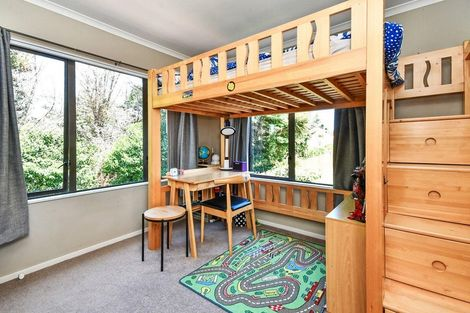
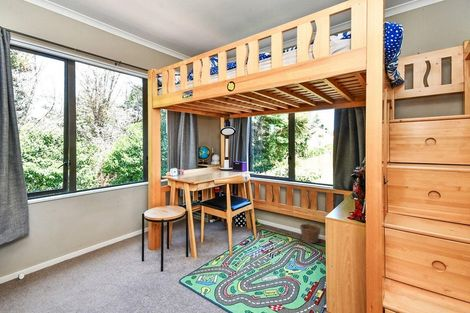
+ clay pot (310, 230)
